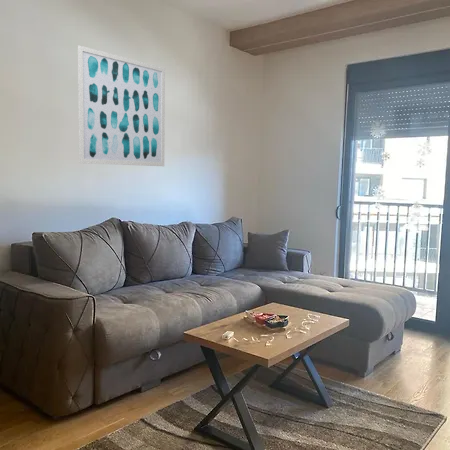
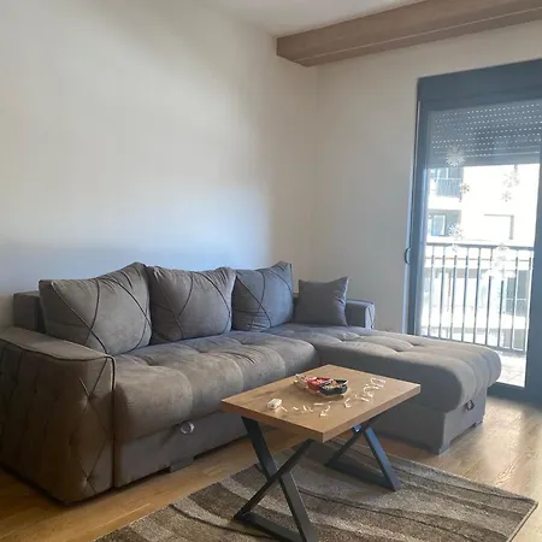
- wall art (125, 112)
